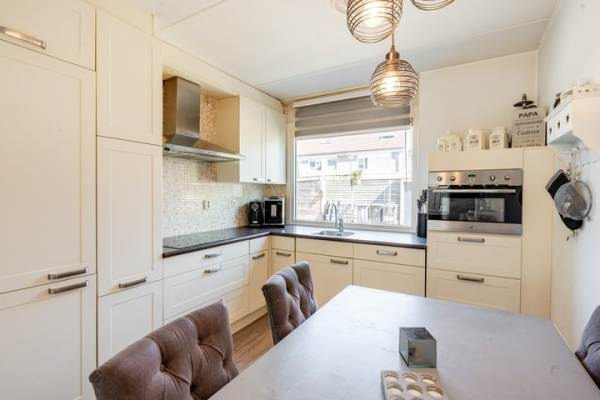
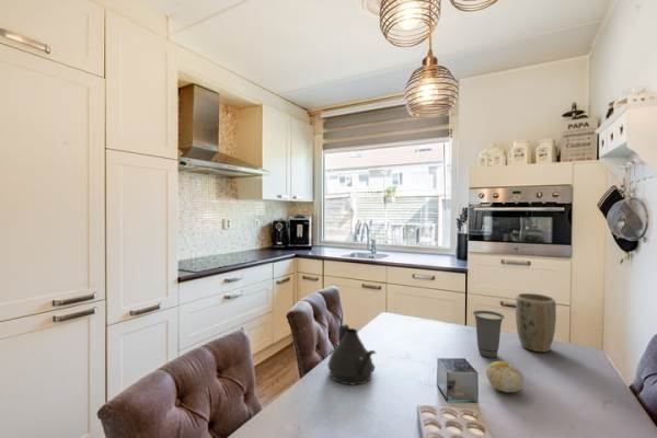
+ teapot (354, 356)
+ cup (487, 334)
+ fruit (504, 376)
+ plant pot (534, 322)
